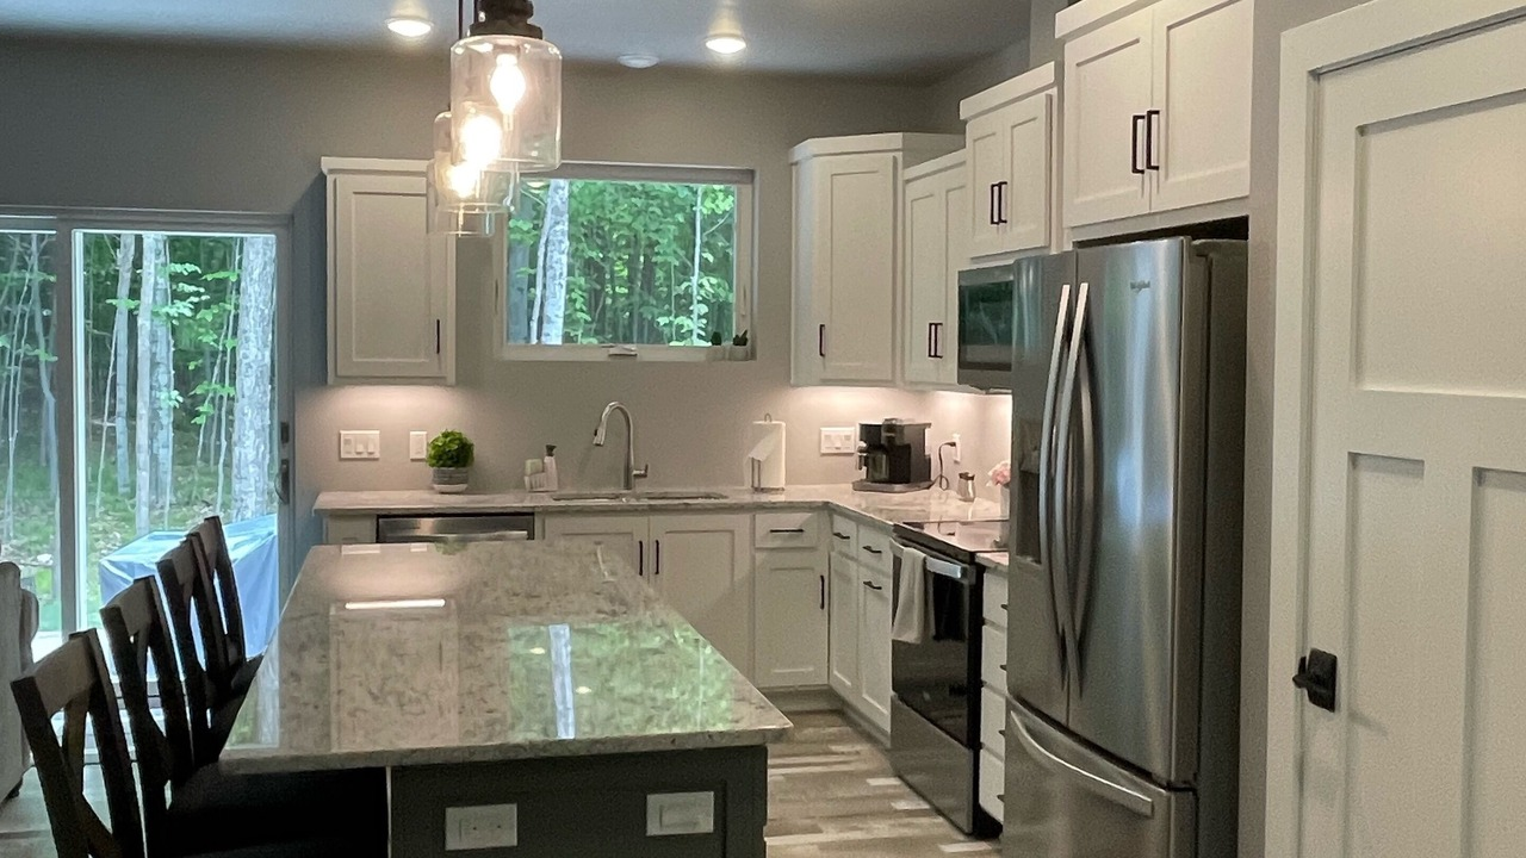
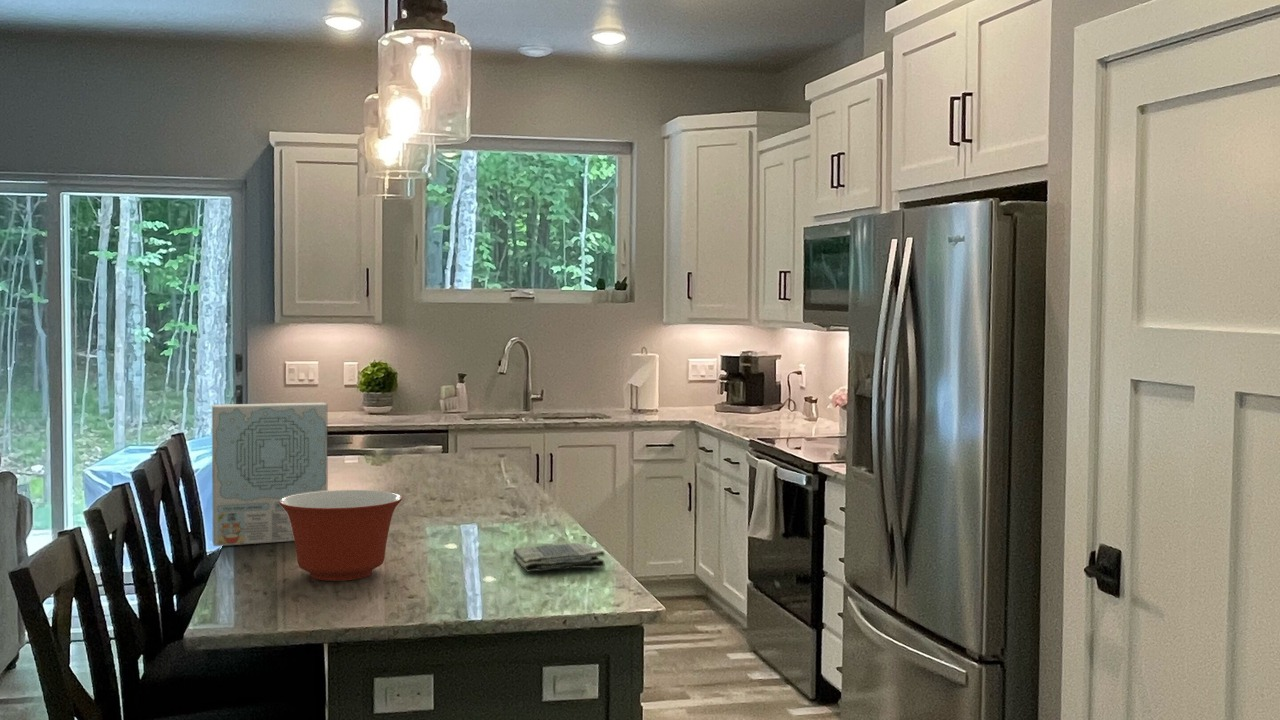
+ dish towel (558, 554)
+ mixing bowl (341, 536)
+ cereal box (270, 472)
